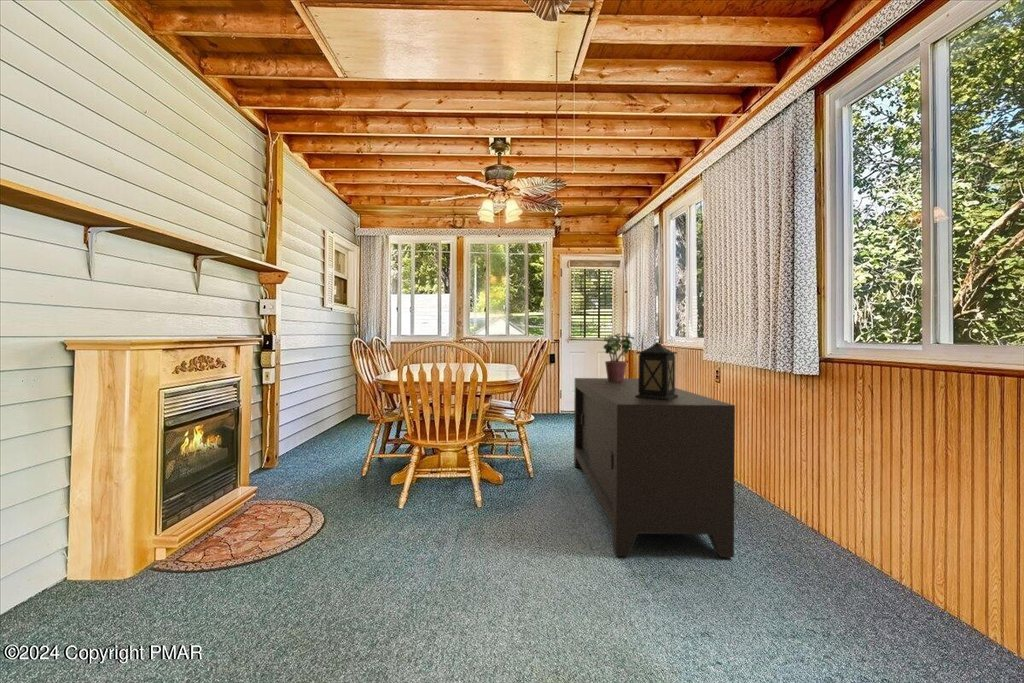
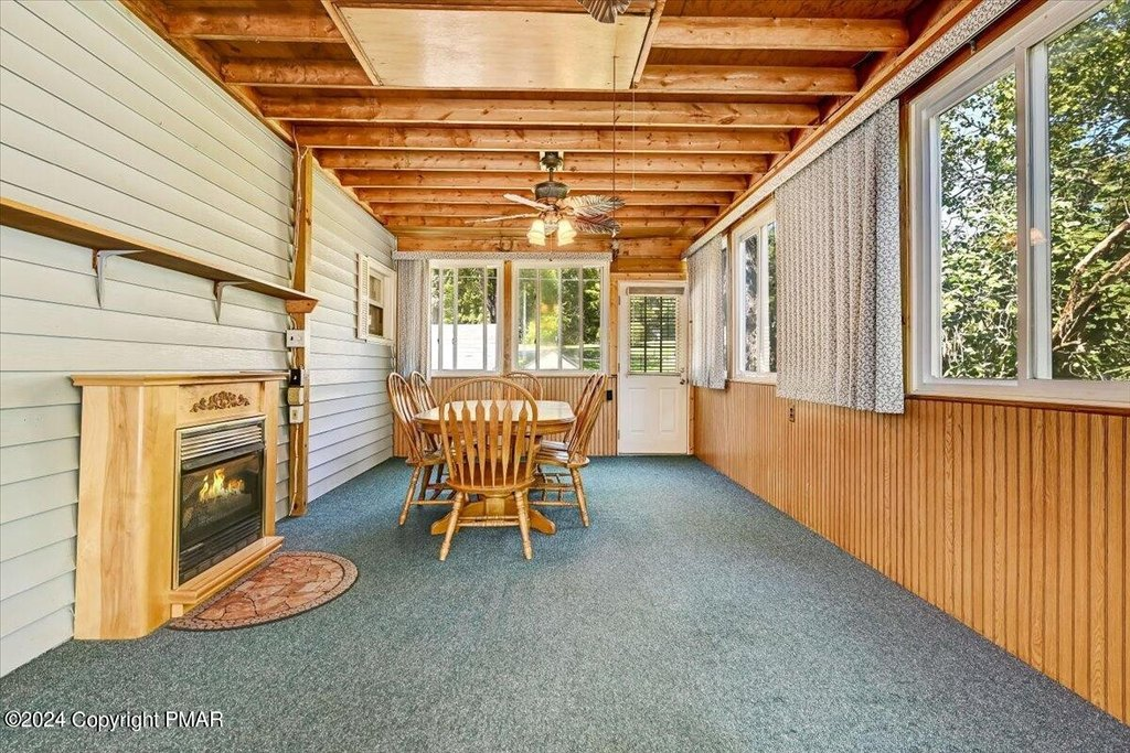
- potted plant (616, 356)
- cabinet (633, 444)
- lantern (657, 367)
